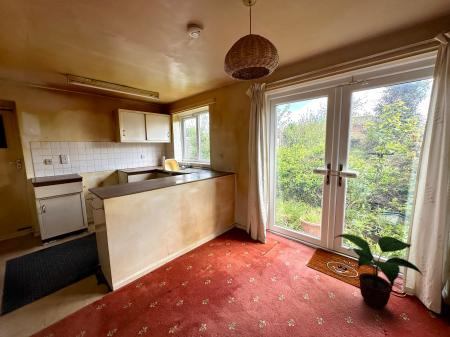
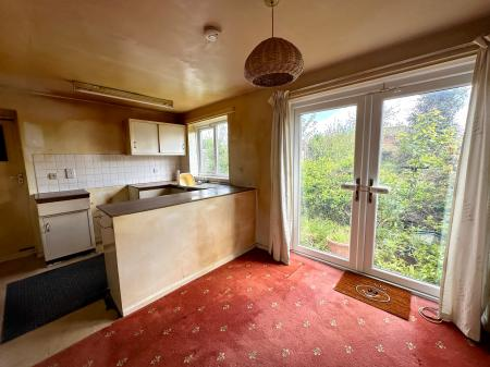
- potted plant (376, 267)
